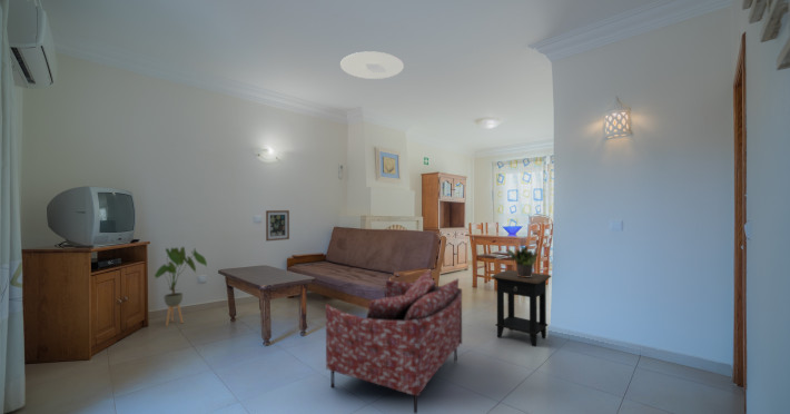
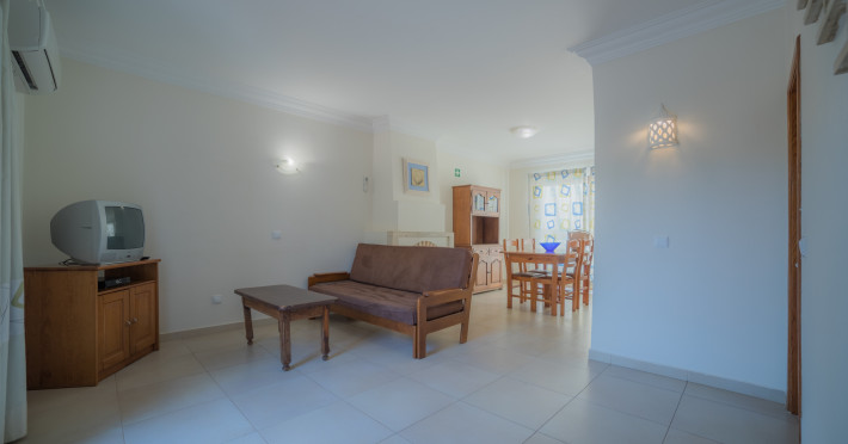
- house plant (176, 284)
- potted plant (521, 258)
- ceiling light (372, 62)
- armchair (404, 326)
- side table (513, 306)
- wall art (277, 225)
